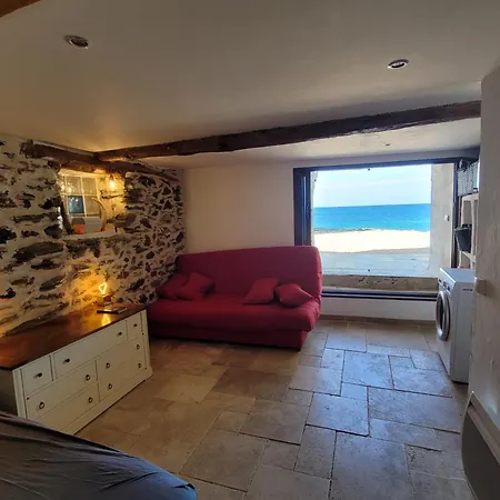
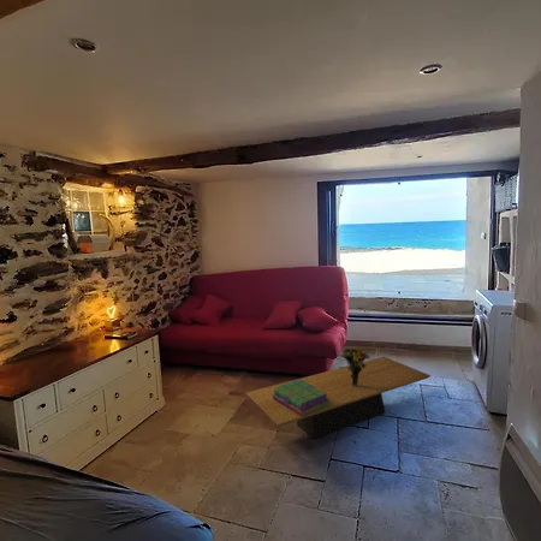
+ bouquet (353, 367)
+ stack of books (299, 396)
+ coffee table (341, 400)
